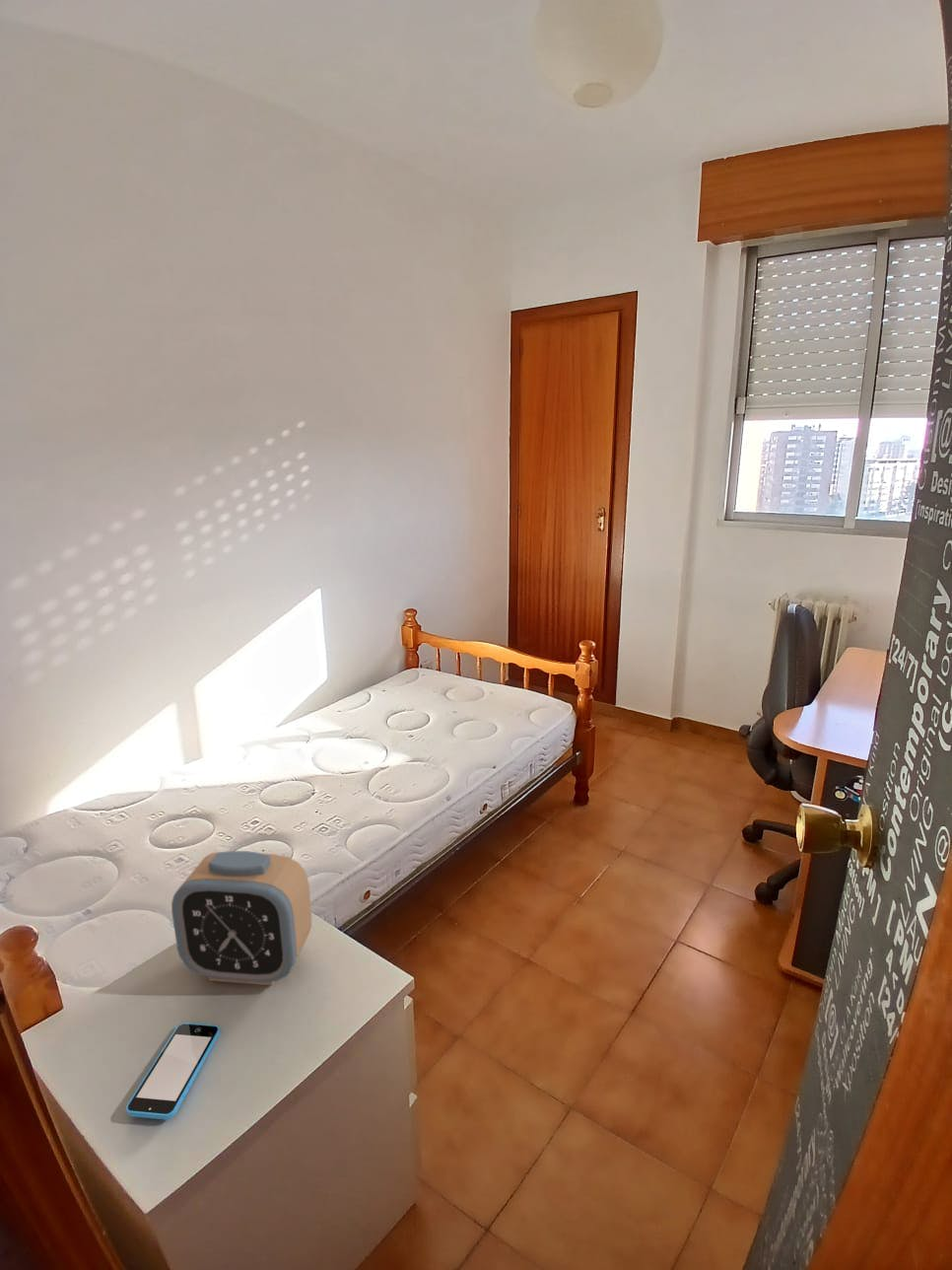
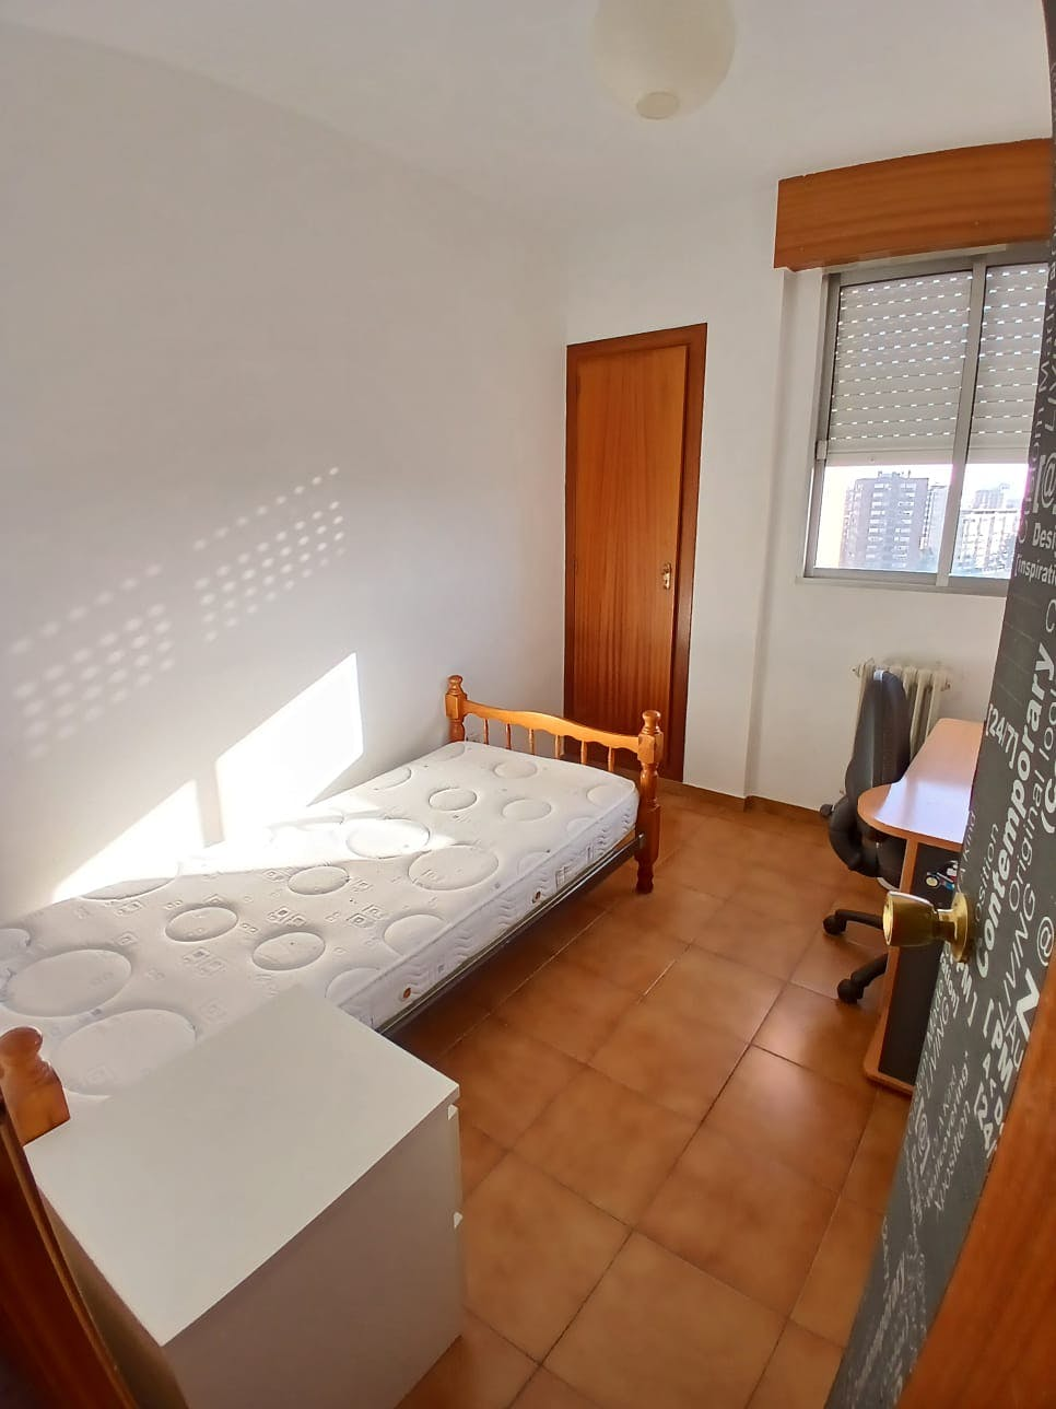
- smartphone (175, 1068)
- alarm clock (243, 915)
